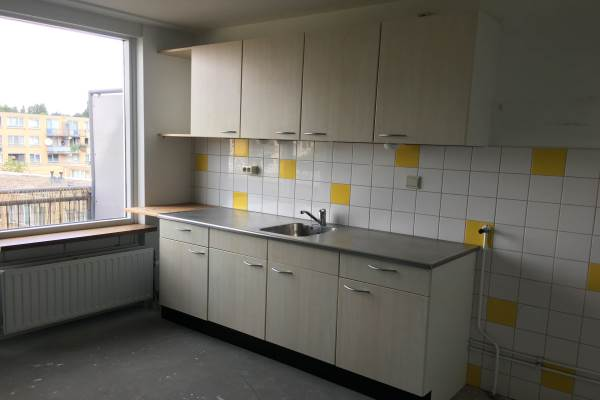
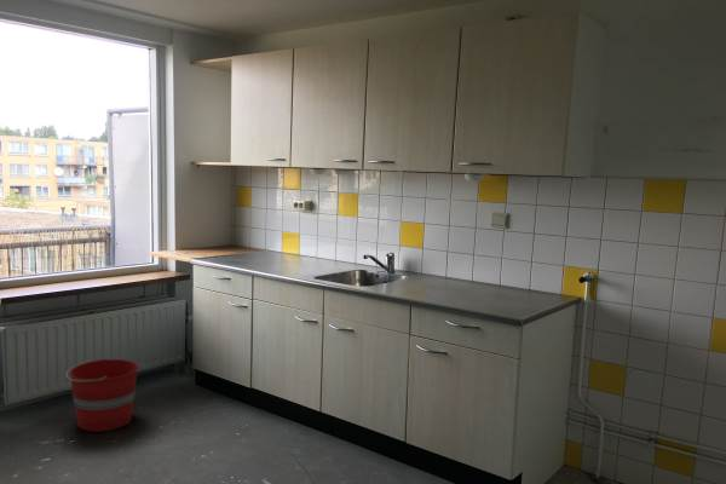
+ bucket (103, 393)
